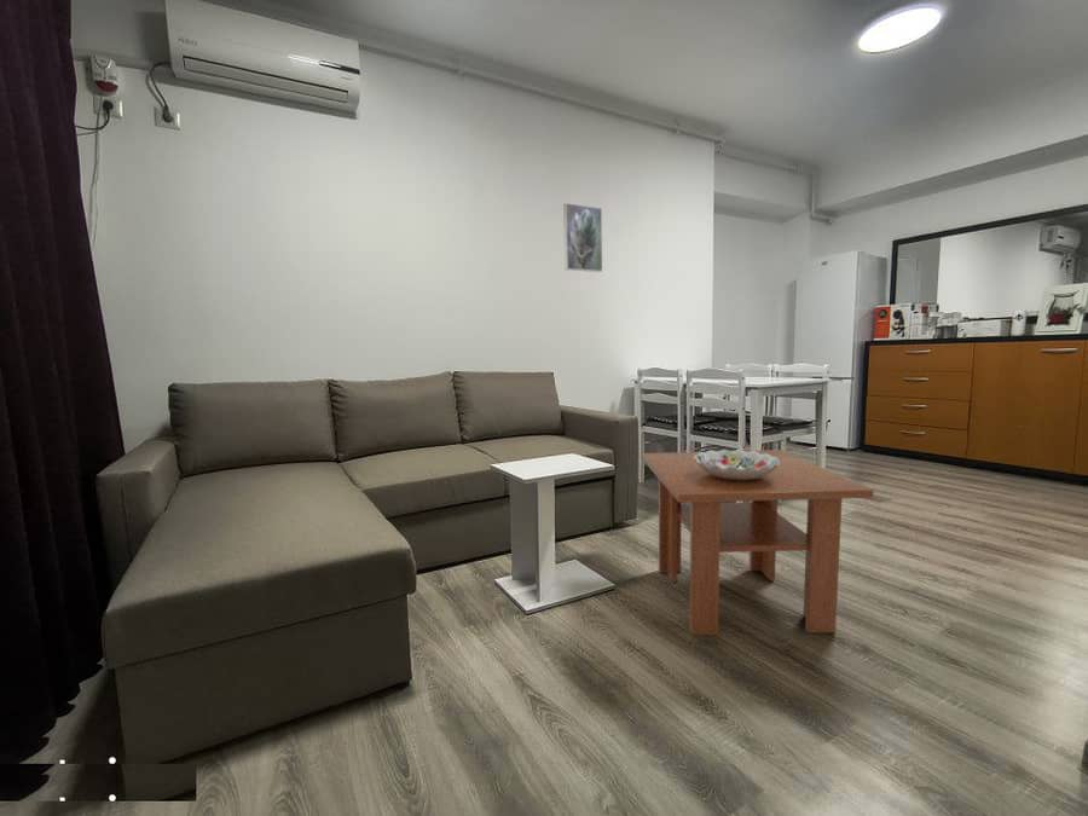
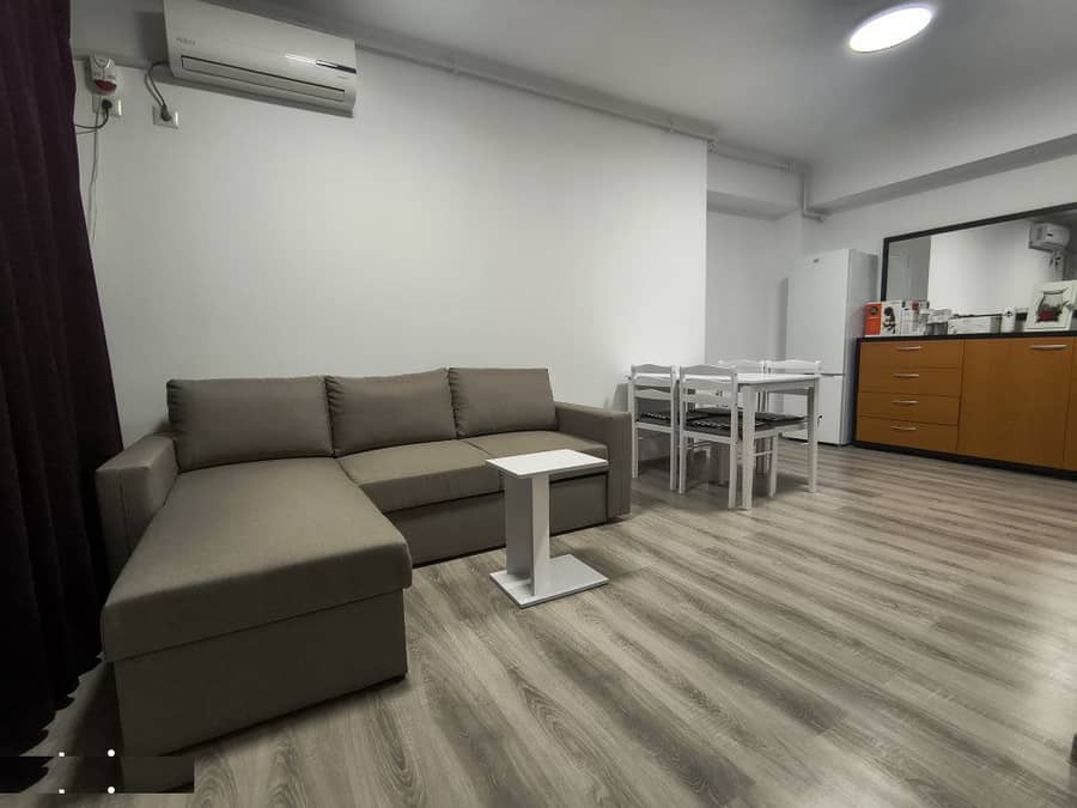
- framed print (583, 238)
- decorative bowl (735, 465)
- coffee table (736, 533)
